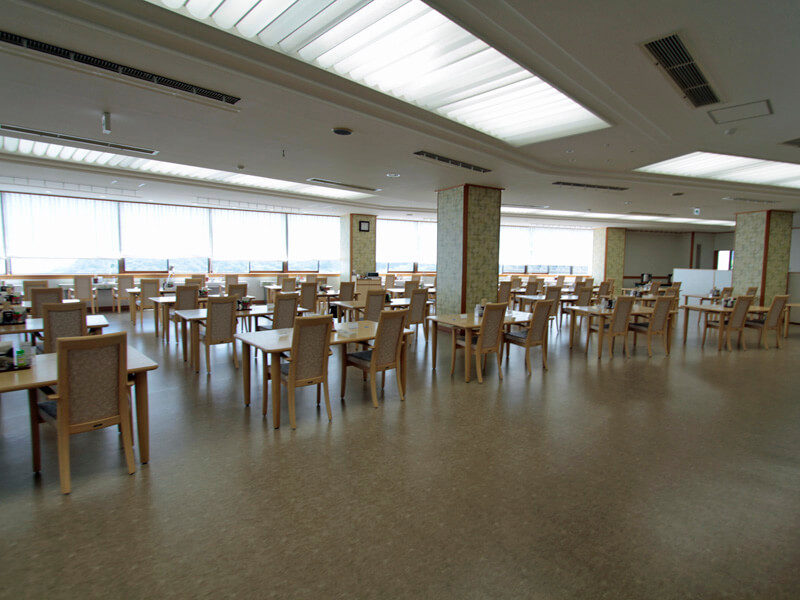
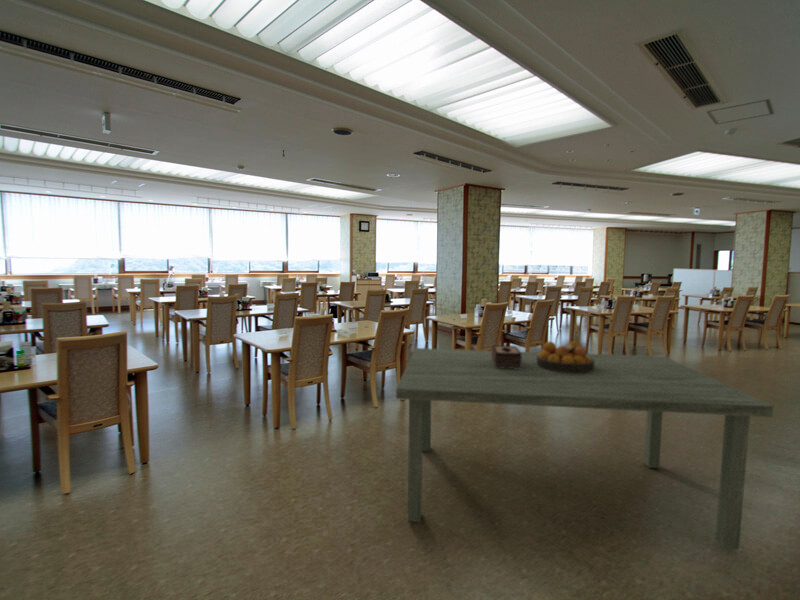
+ dining table (552, 406)
+ tissue box (505, 356)
+ fruit bowl (565, 354)
